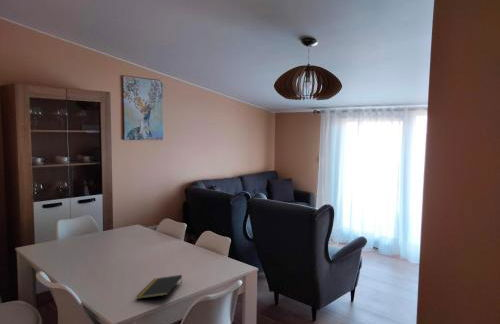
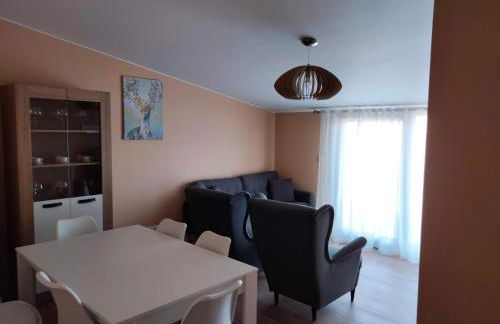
- notepad (160, 286)
